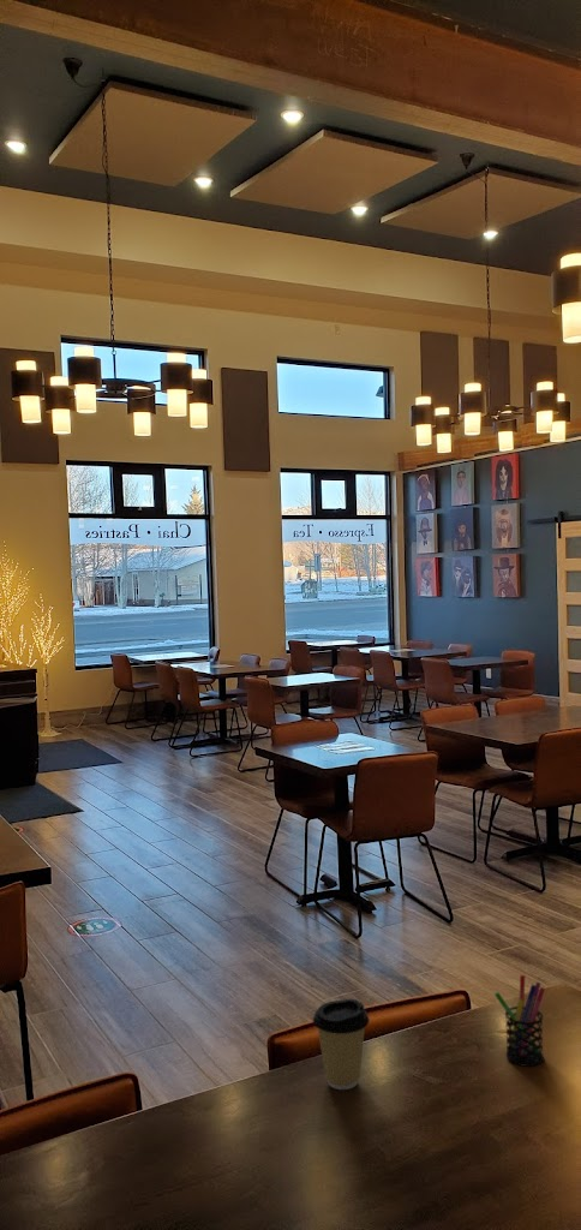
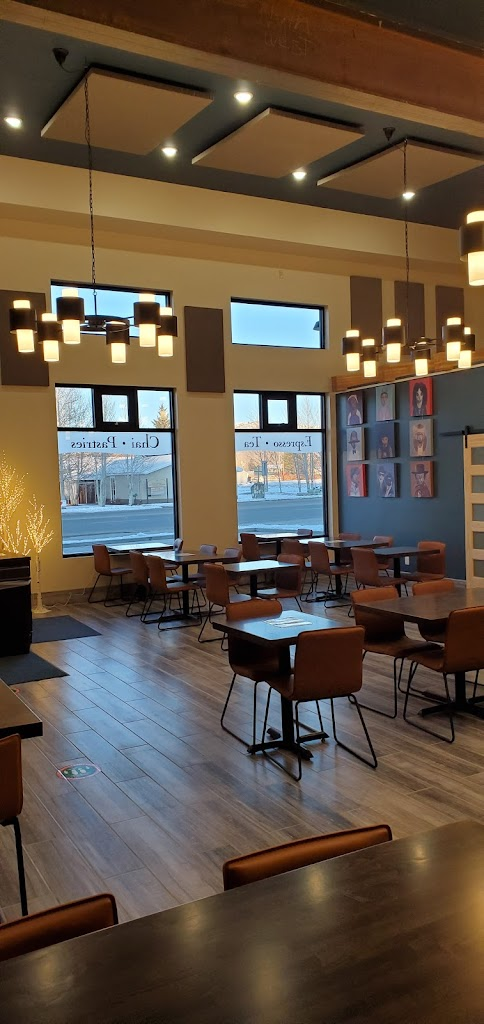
- pen holder (519, 1019)
- coffee cup (341, 1044)
